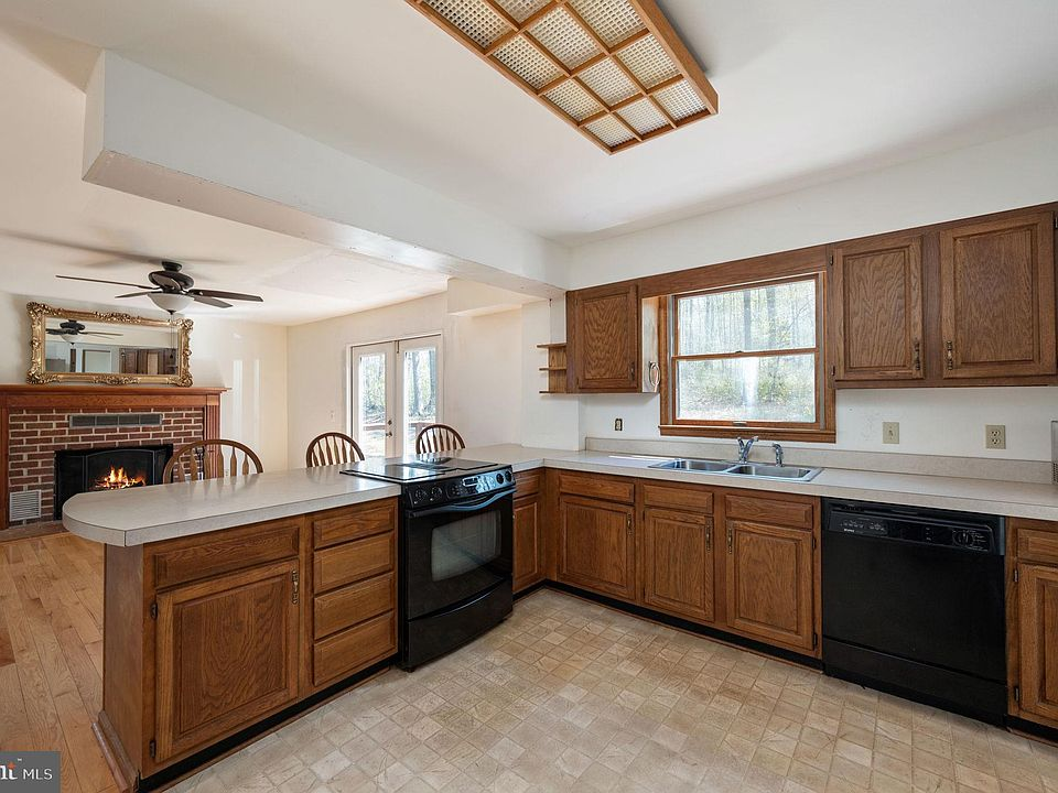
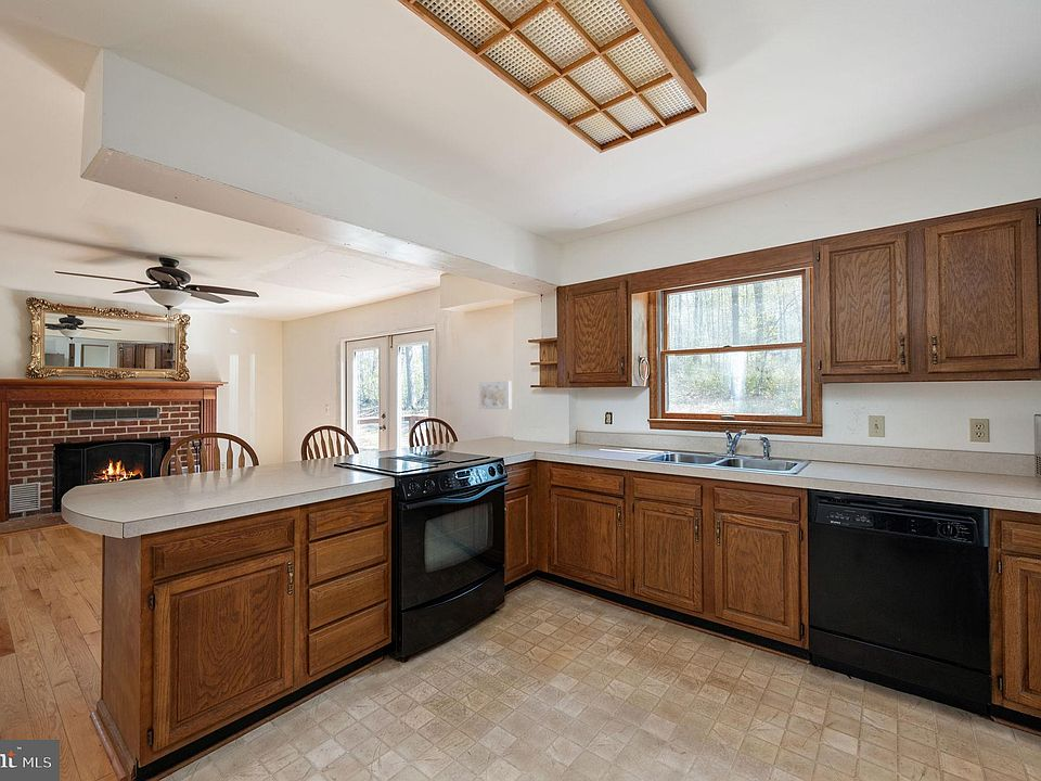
+ wall art (494, 395)
